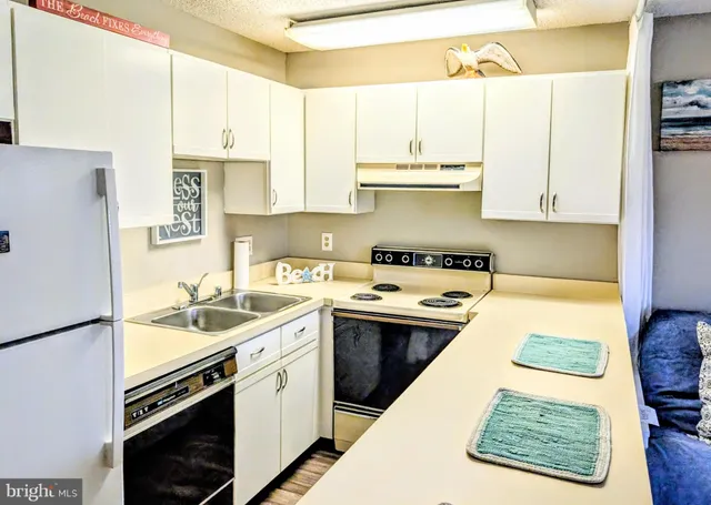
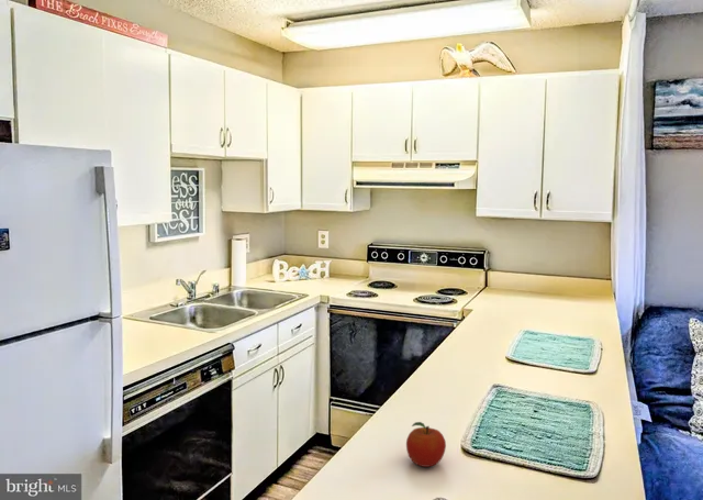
+ fruit (425, 443)
